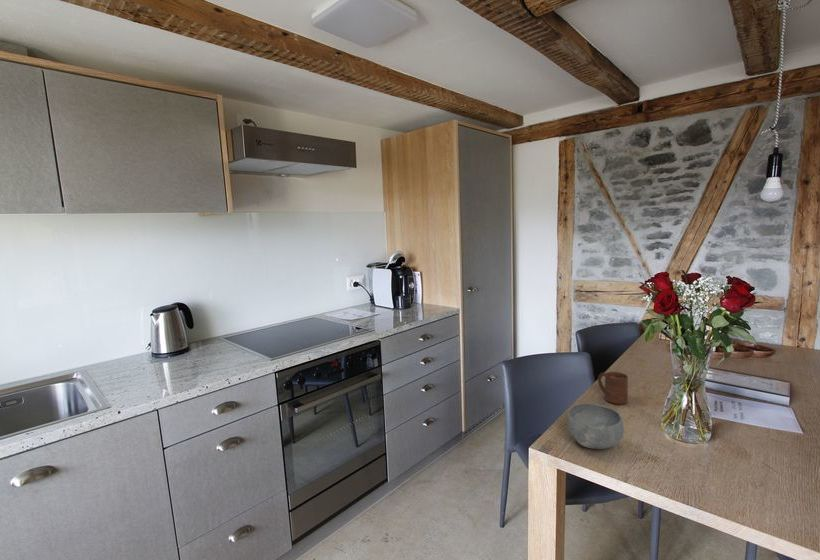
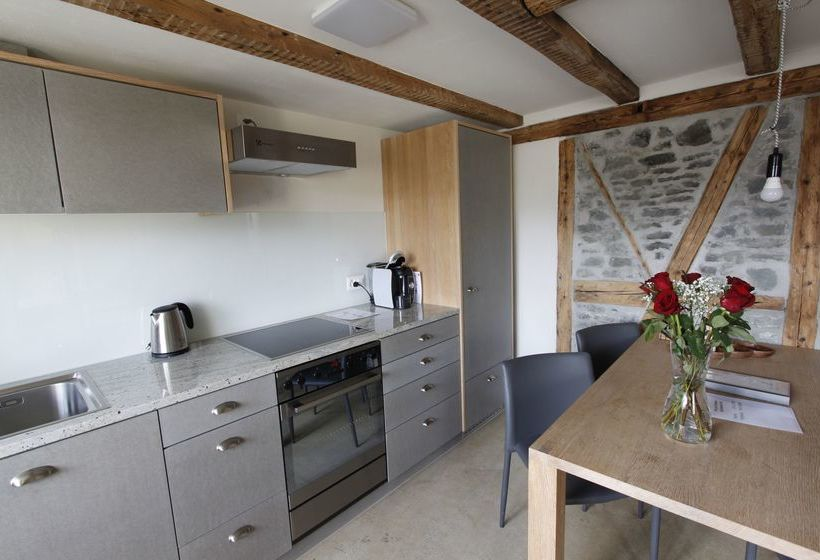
- bowl (594, 428)
- cup (612, 387)
